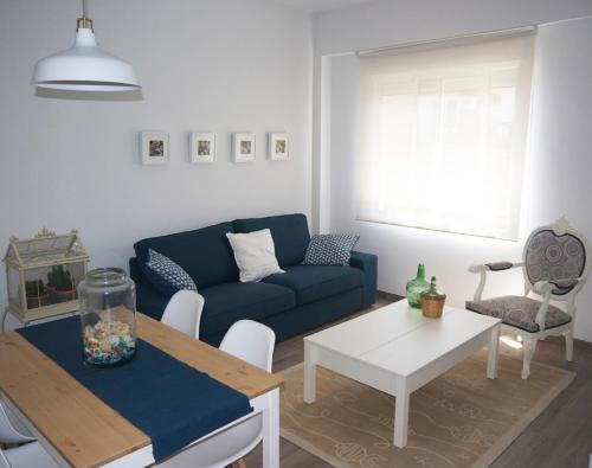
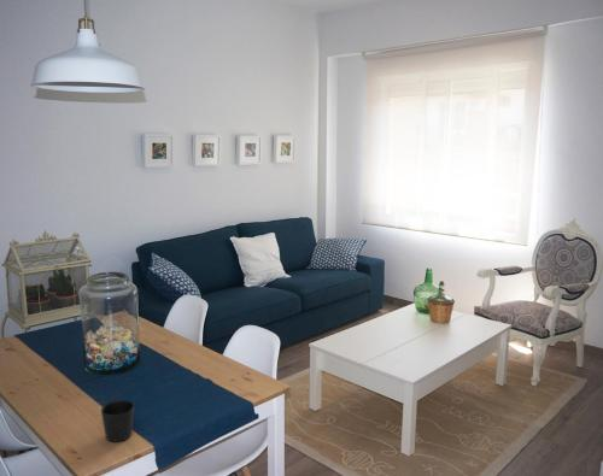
+ cup (116, 419)
